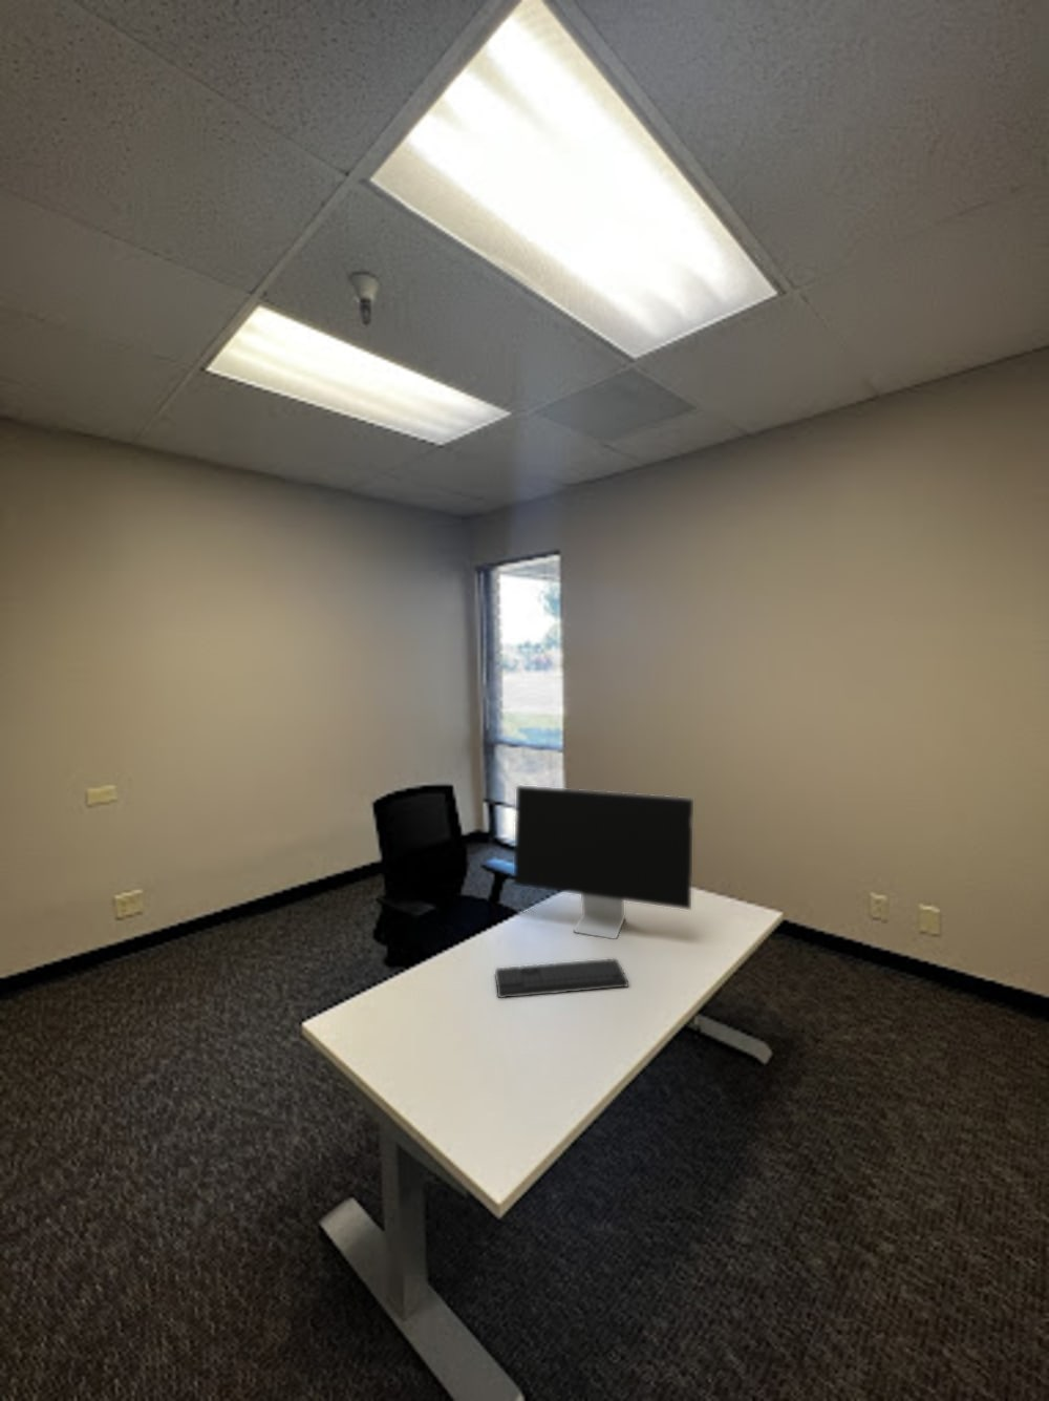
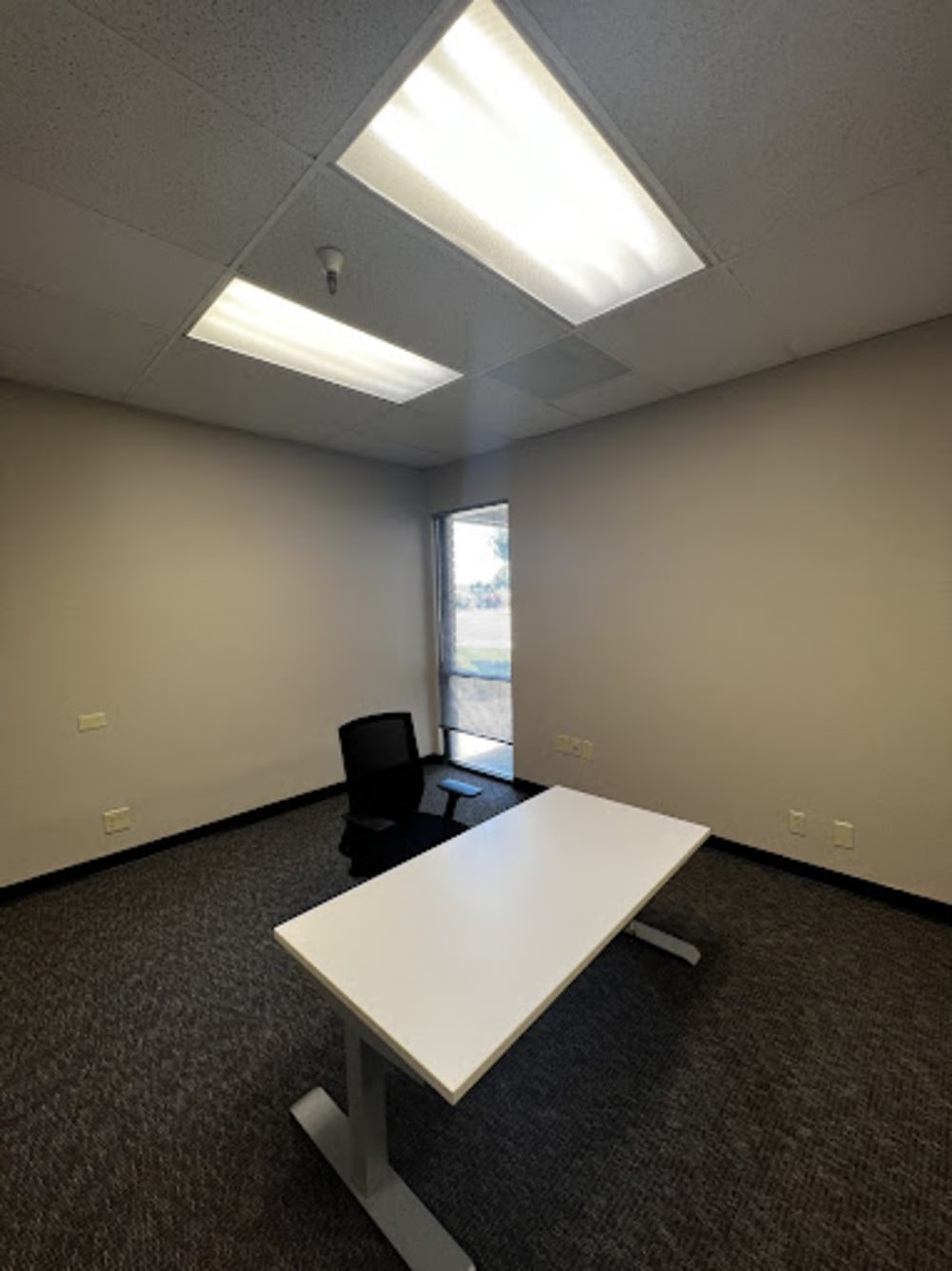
- computer monitor (601, 856)
- keyboard (560, 976)
